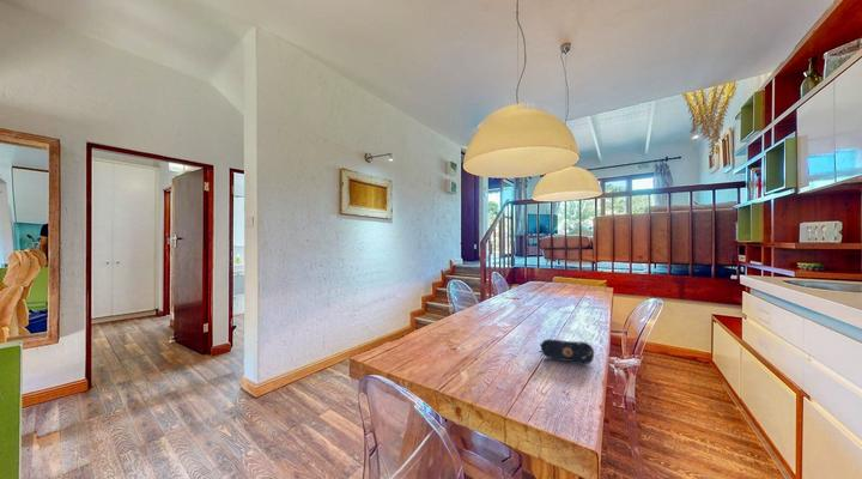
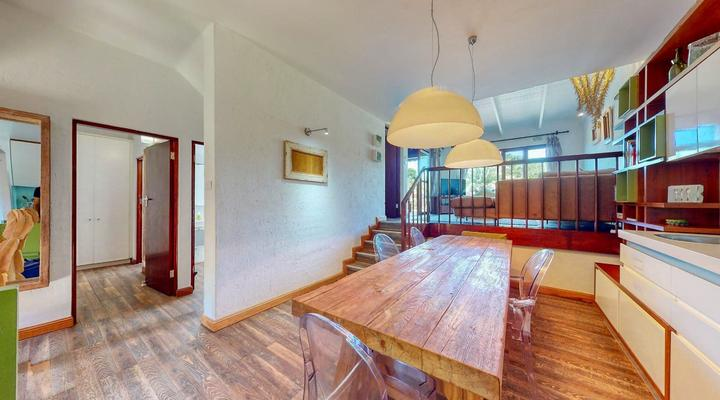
- pencil case (566, 350)
